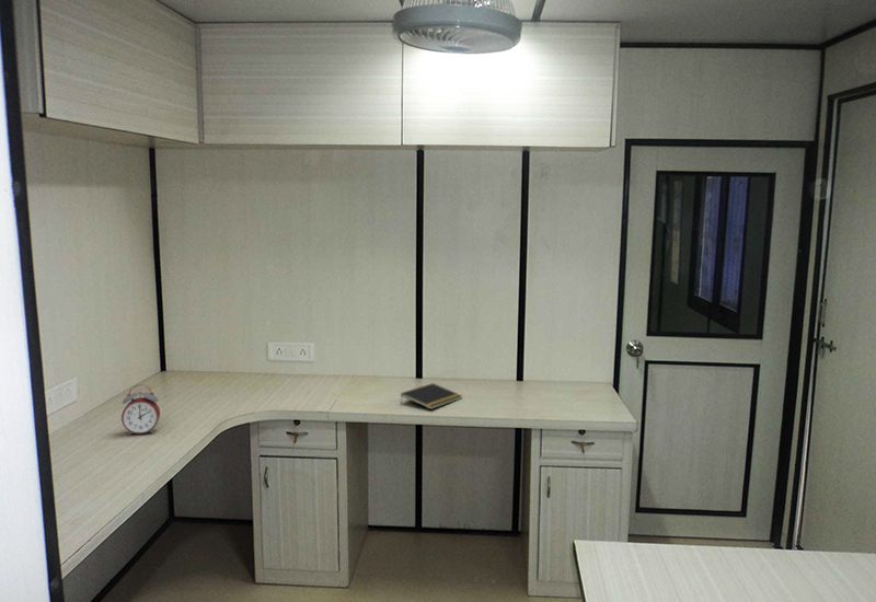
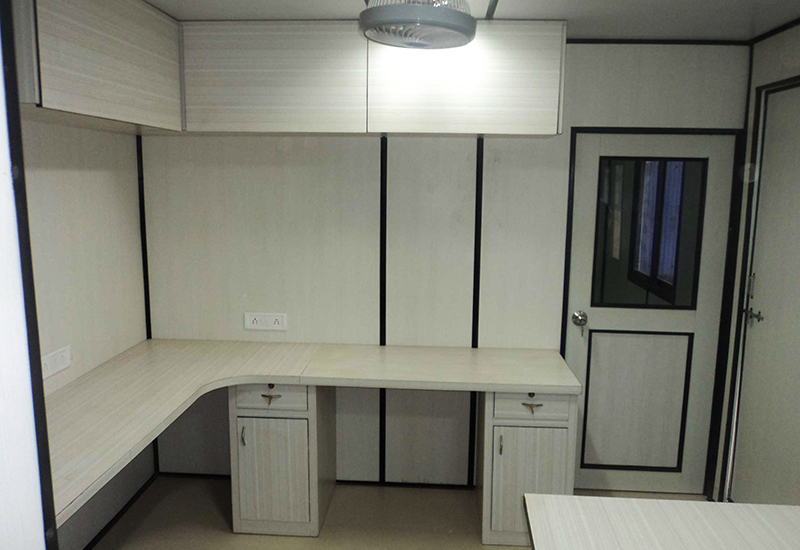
- alarm clock (140, 408)
- notepad (431, 395)
